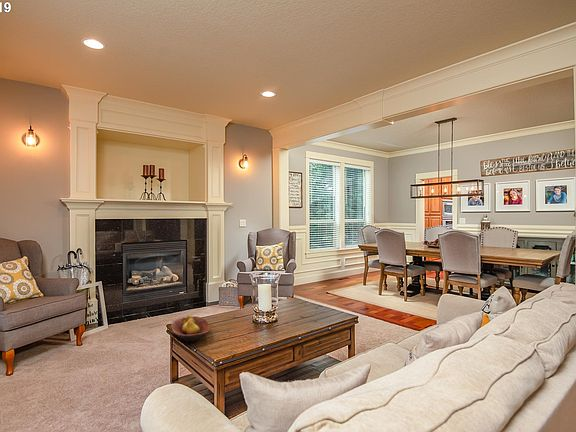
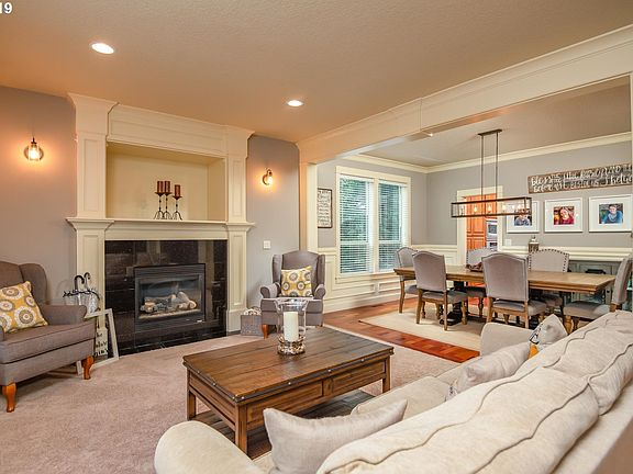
- fruit bowl (190, 326)
